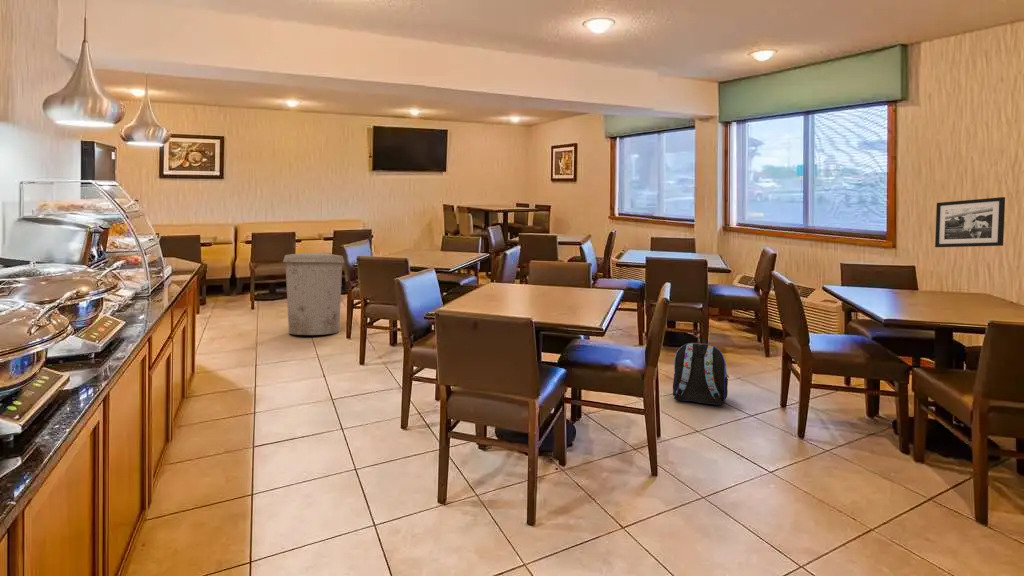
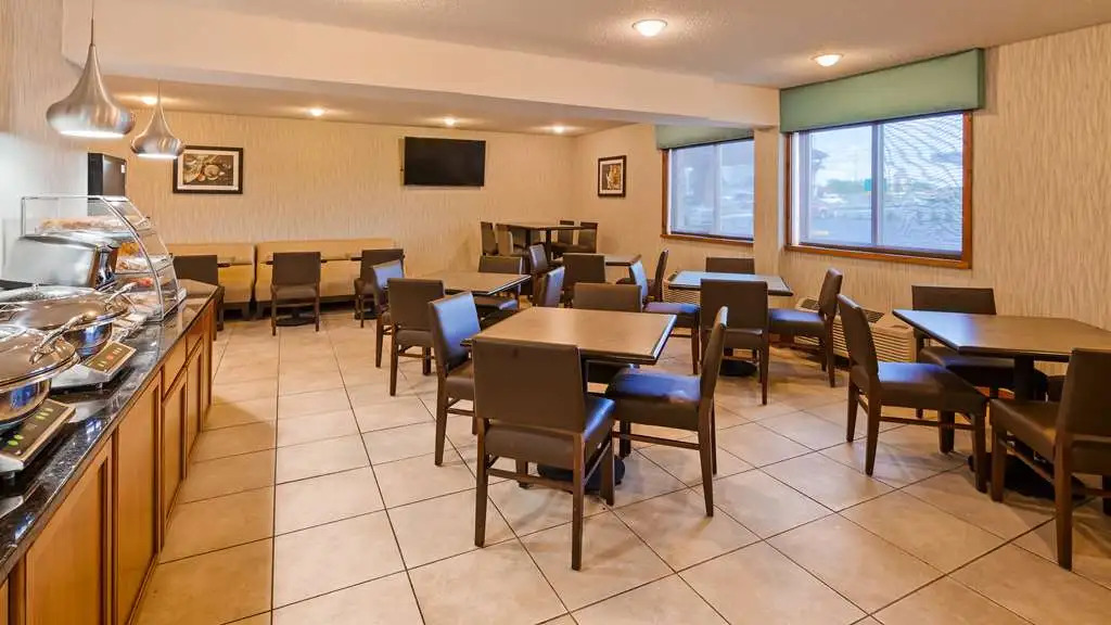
- trash can (314, 292)
- picture frame (968, 223)
- backpack (701, 371)
